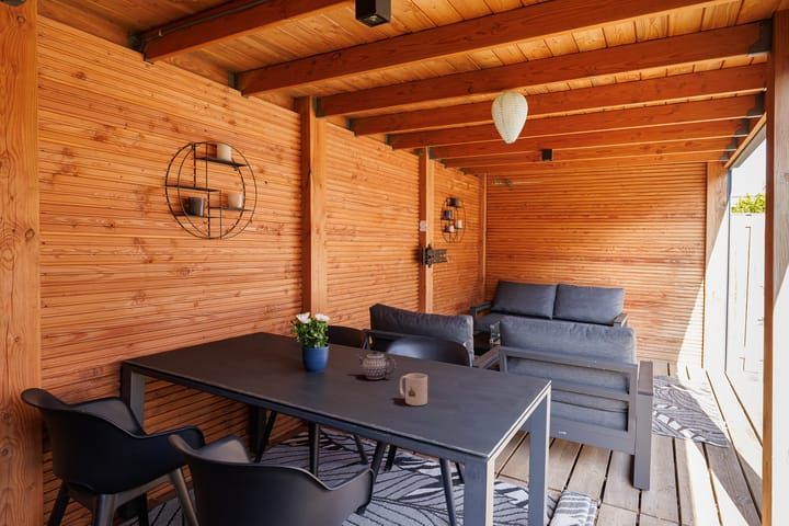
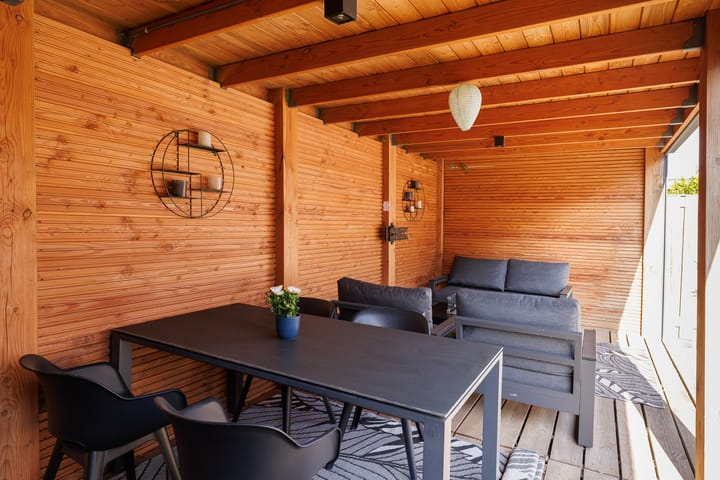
- mug (412, 388)
- teapot (375, 364)
